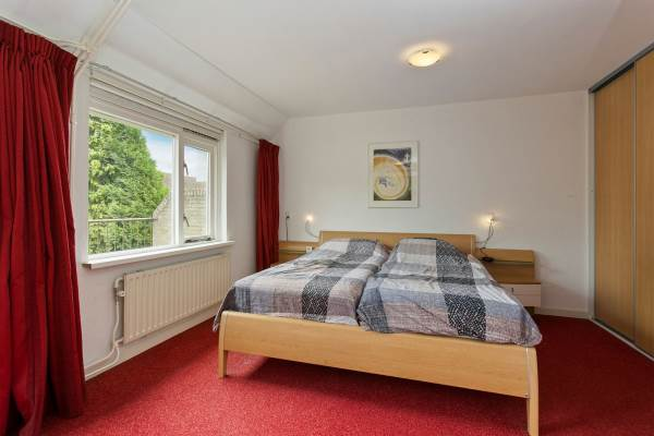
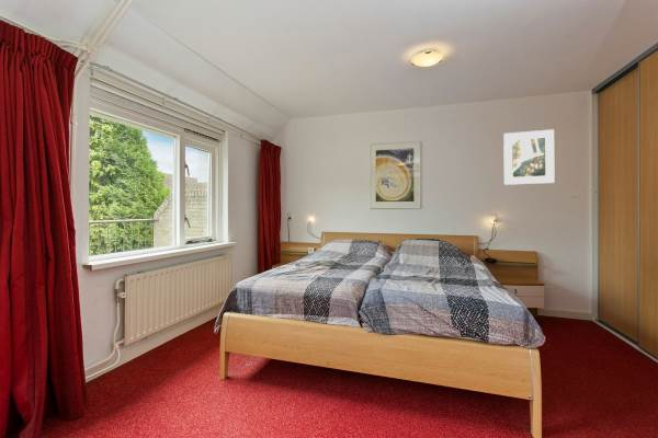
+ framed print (527, 158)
